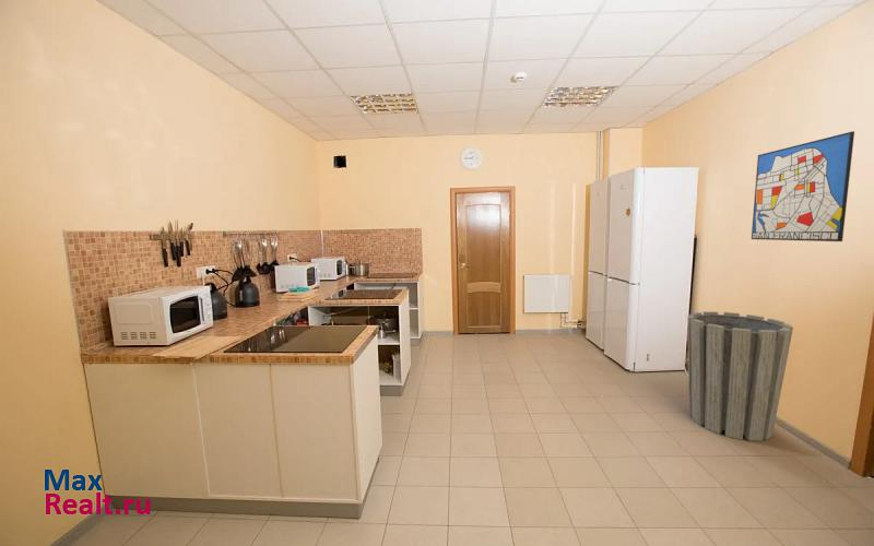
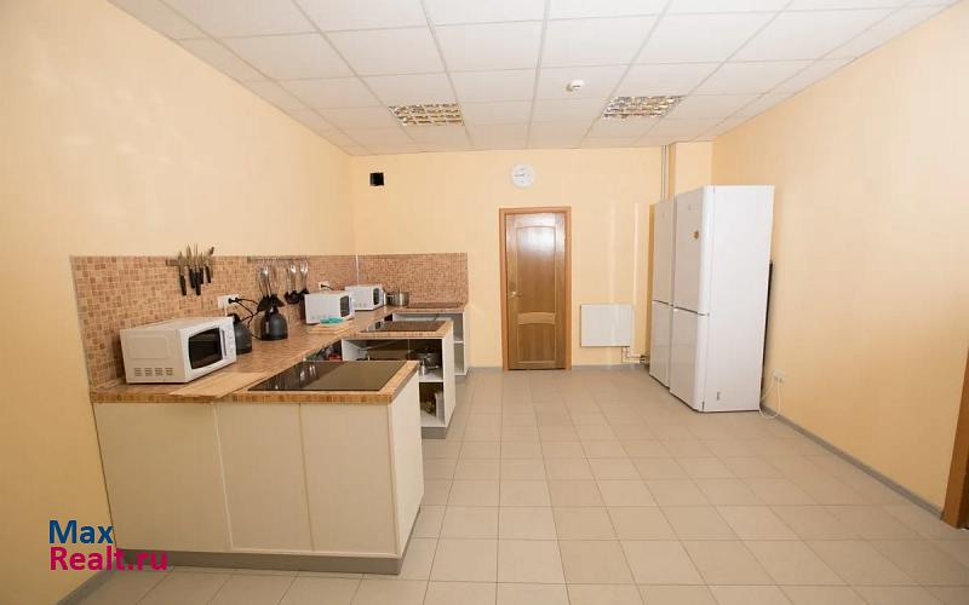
- wall art (794, 193)
- trash can (732, 371)
